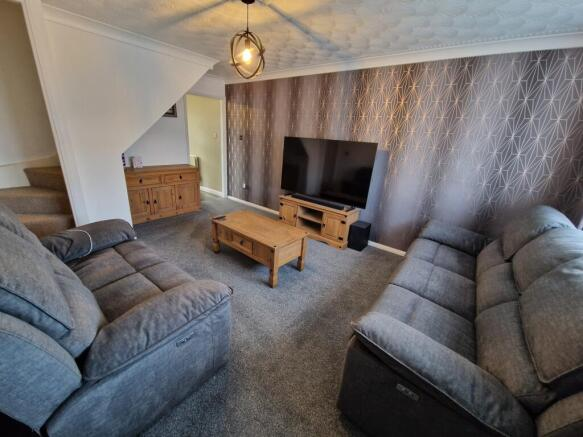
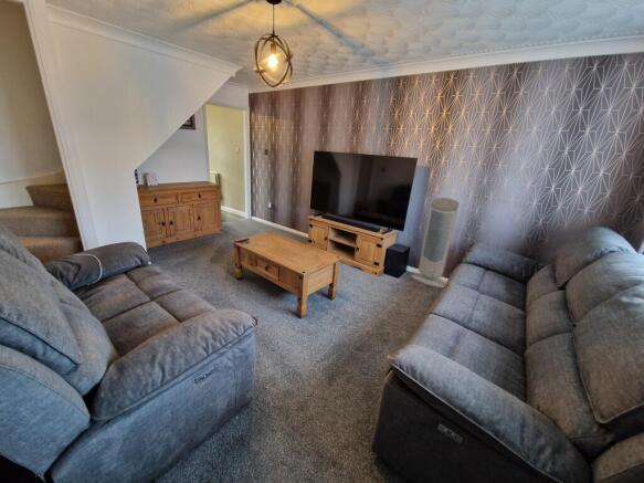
+ air purifier (436, 241)
